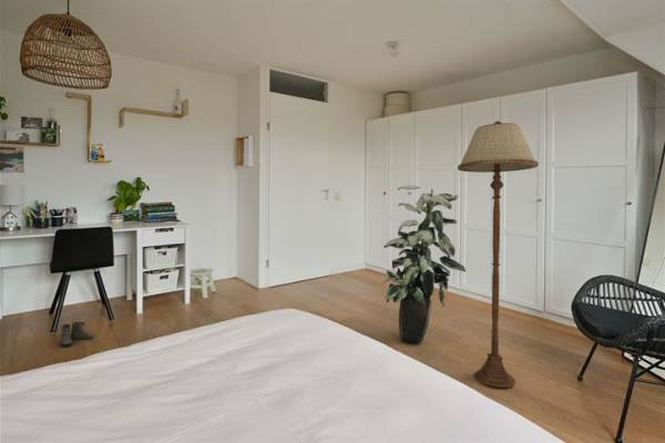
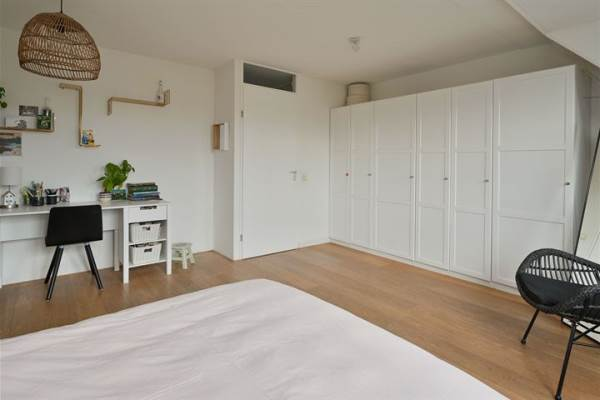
- boots (73, 332)
- indoor plant (418, 261)
- floor lamp (494, 250)
